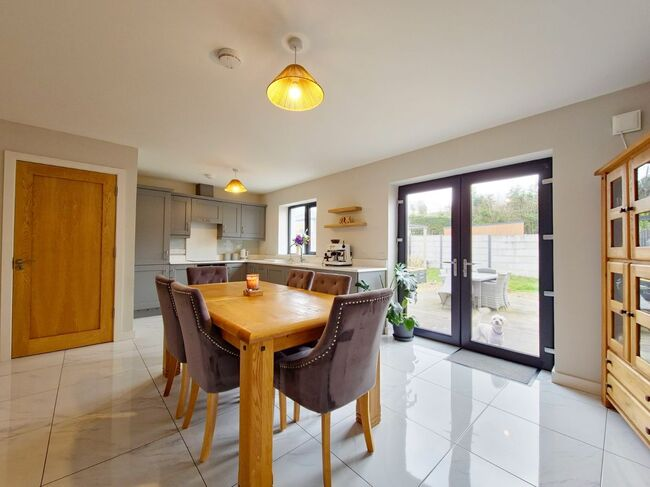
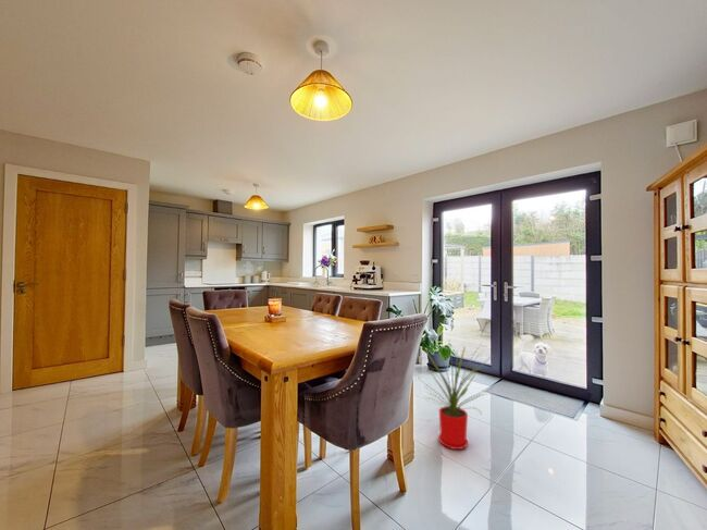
+ house plant (452, 392)
